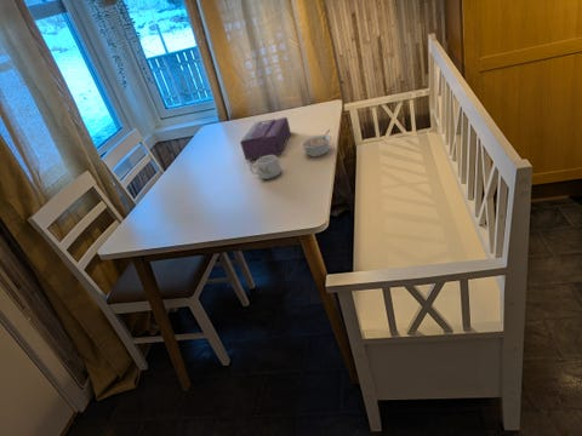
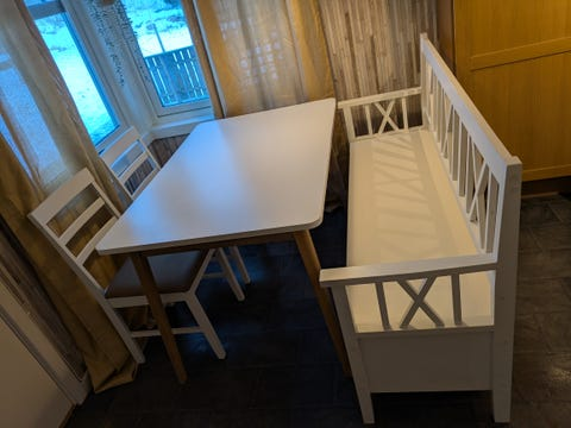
- legume (316, 144)
- tissue box (267, 137)
- mug (264, 167)
